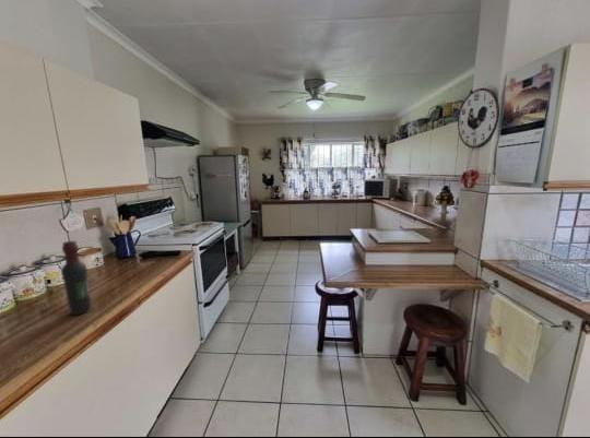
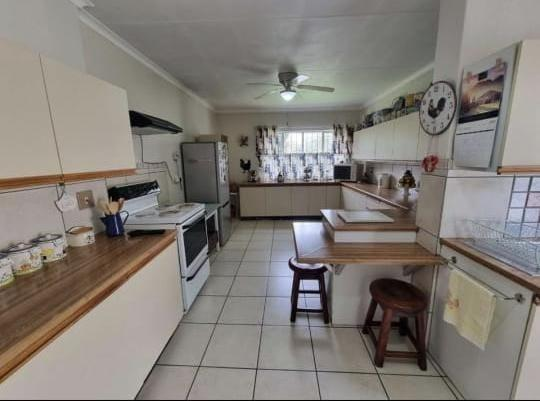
- wine bottle (75, 277)
